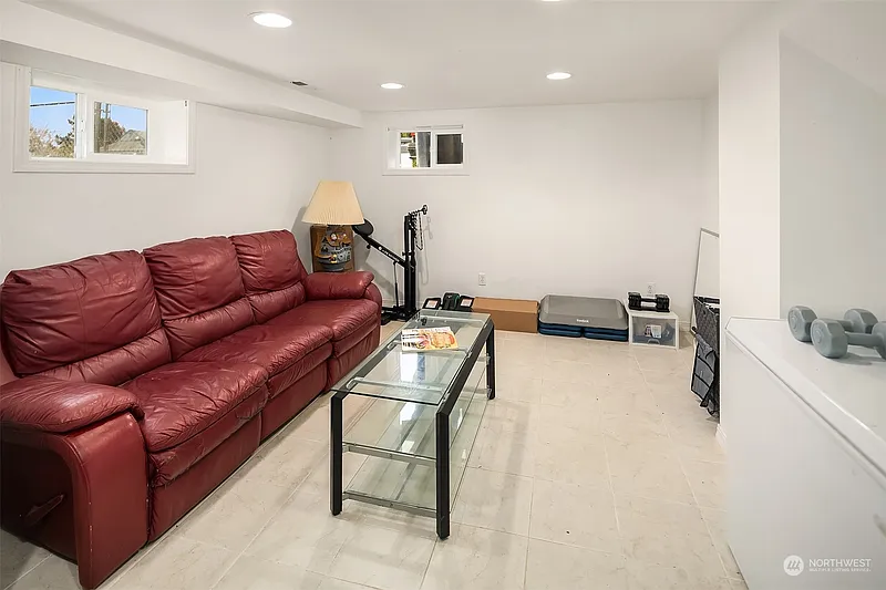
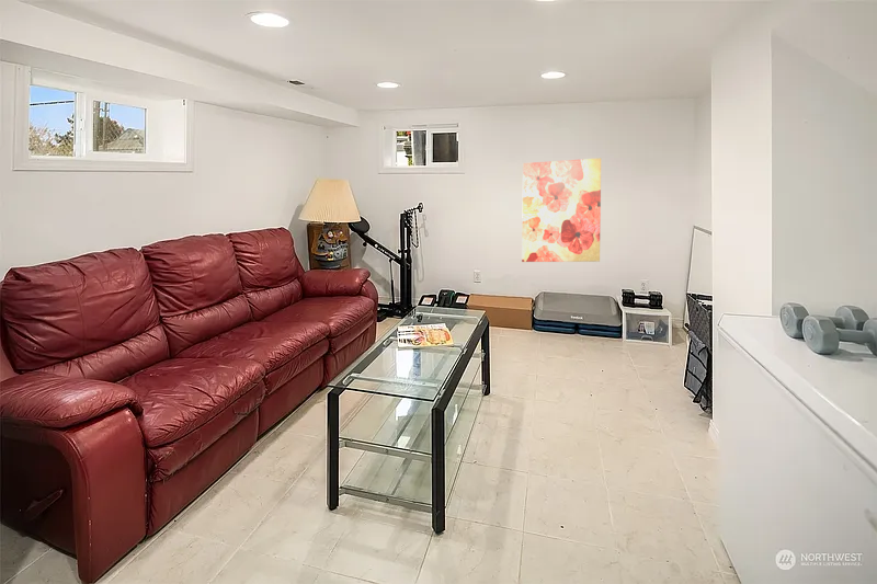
+ wall art (560, 210)
